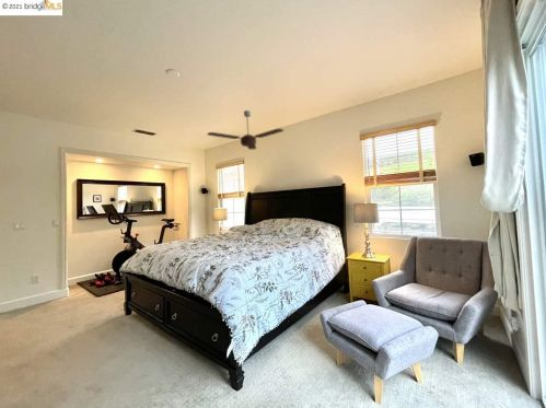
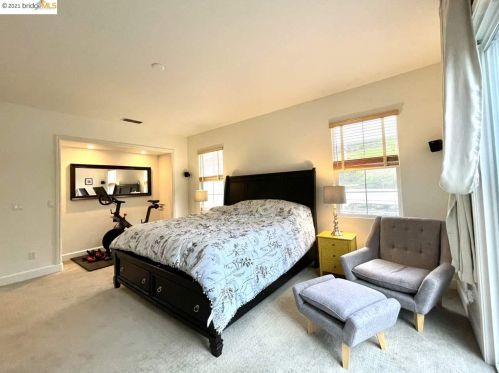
- ceiling fan (247, 130)
